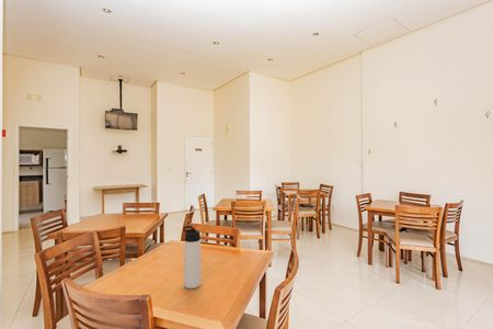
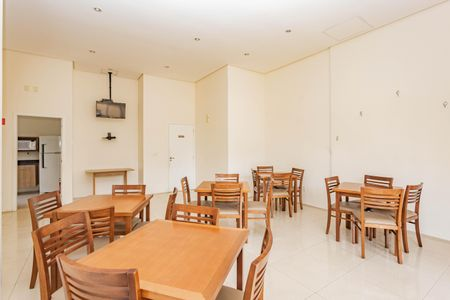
- thermos bottle (191, 256)
